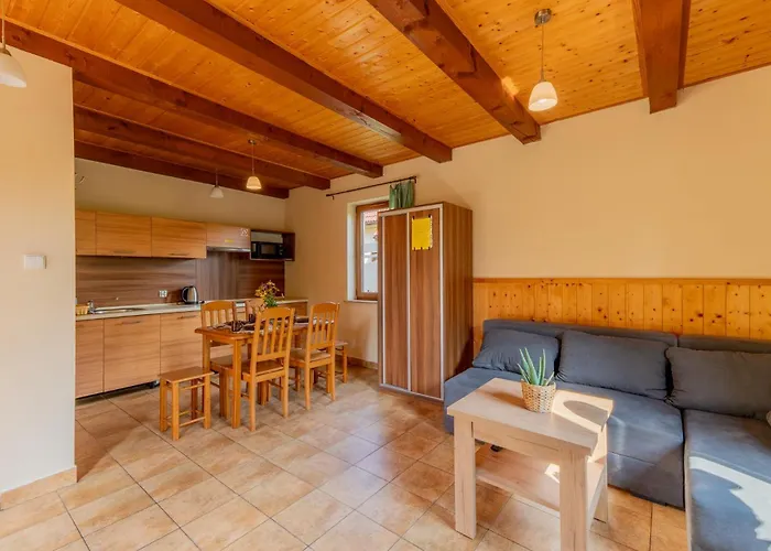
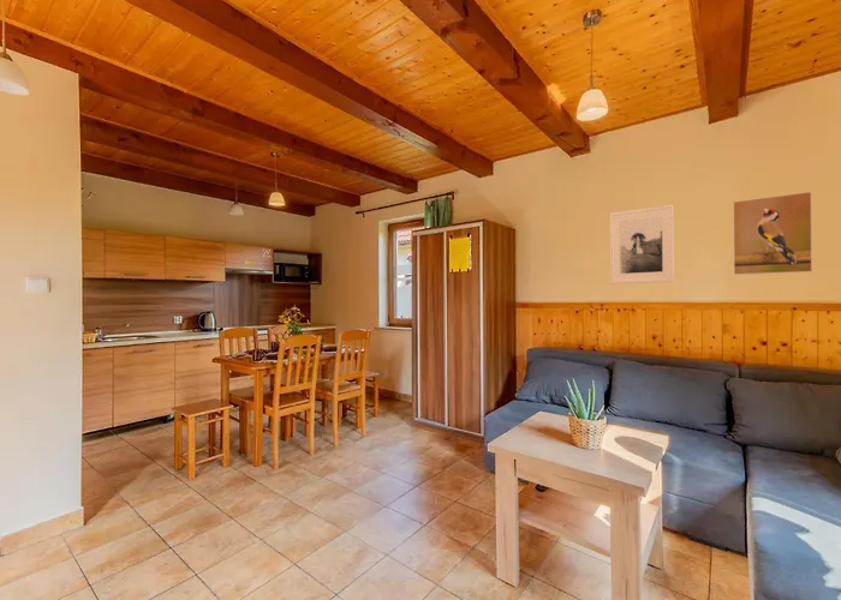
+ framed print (640, 246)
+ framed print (770, 235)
